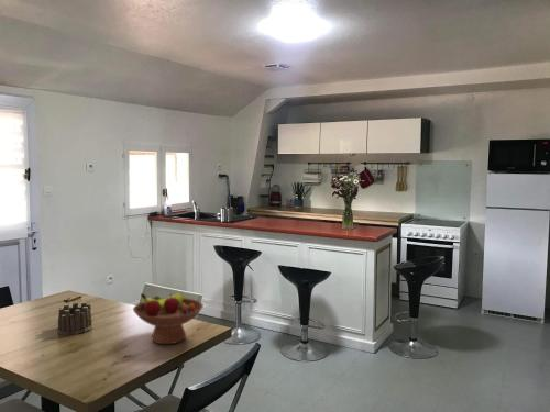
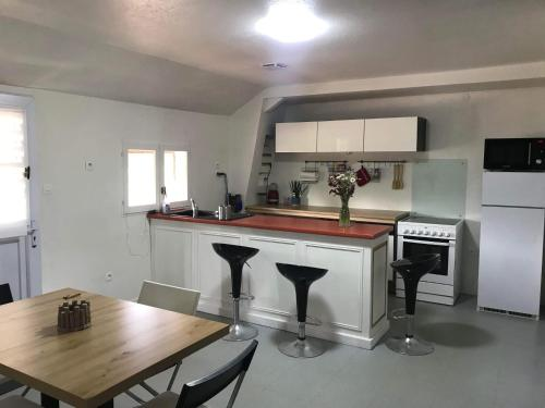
- fruit bowl (168, 316)
